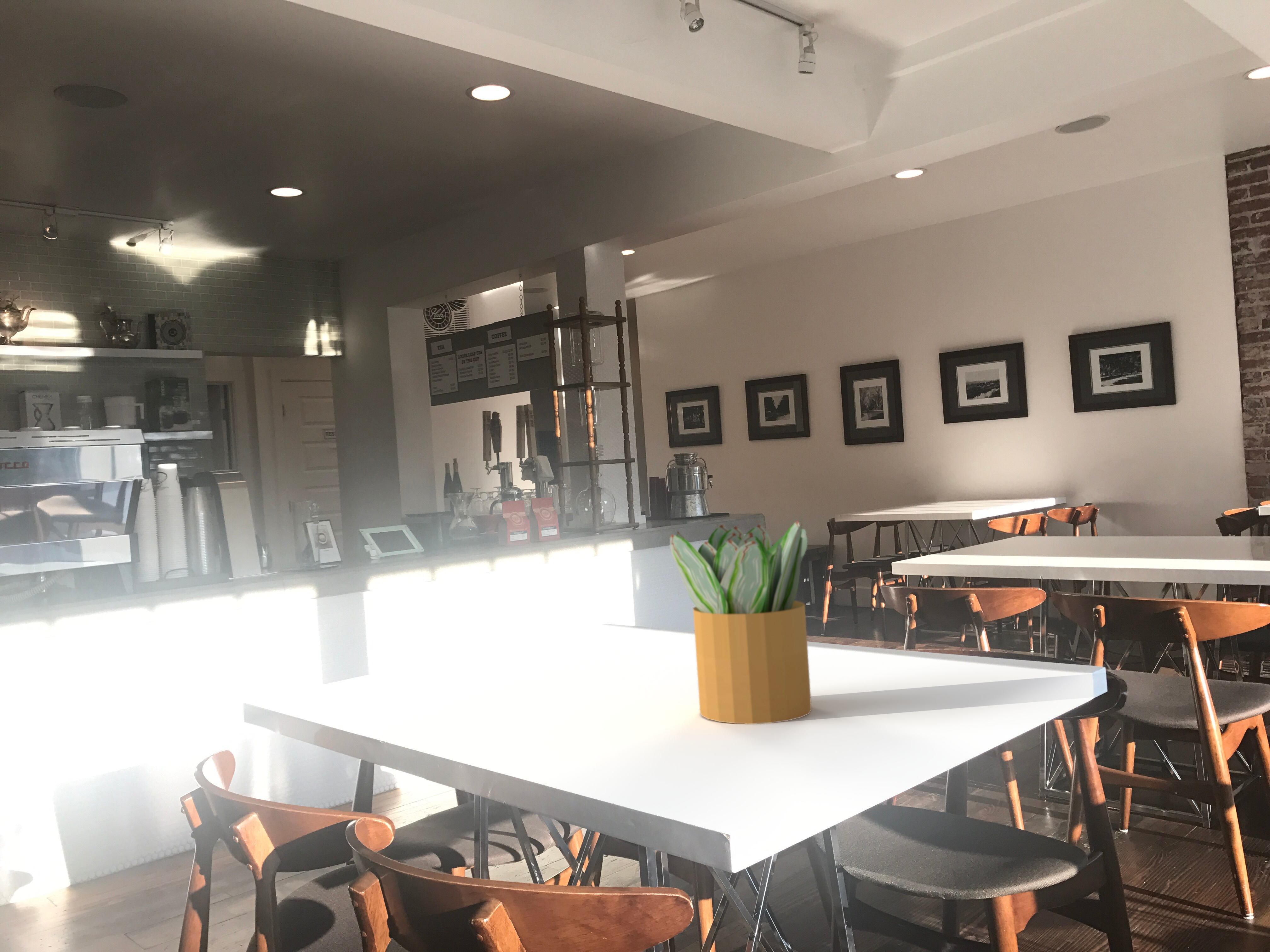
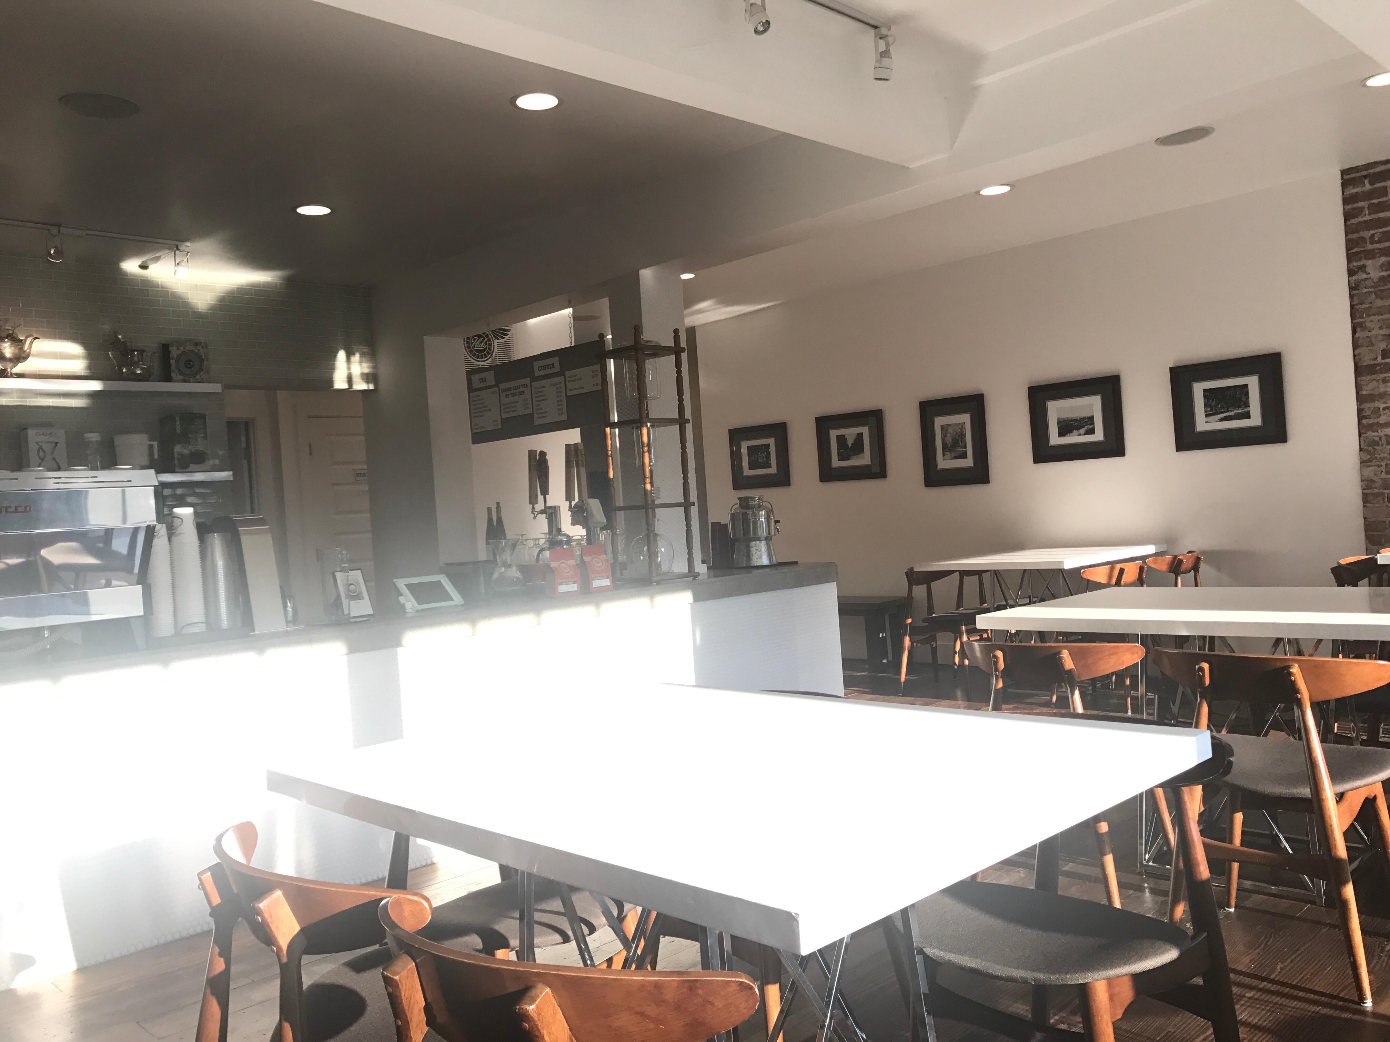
- potted plant (741, 617)
